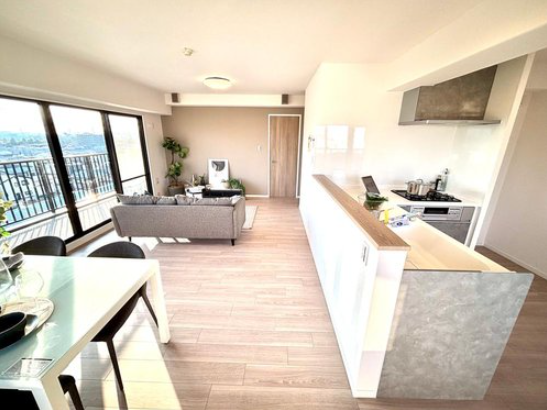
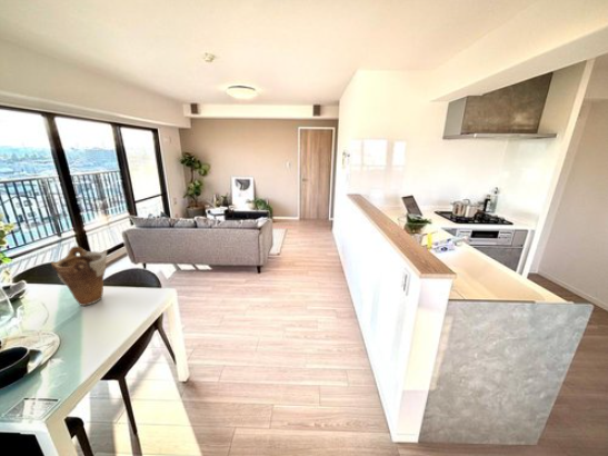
+ vase (86, 276)
